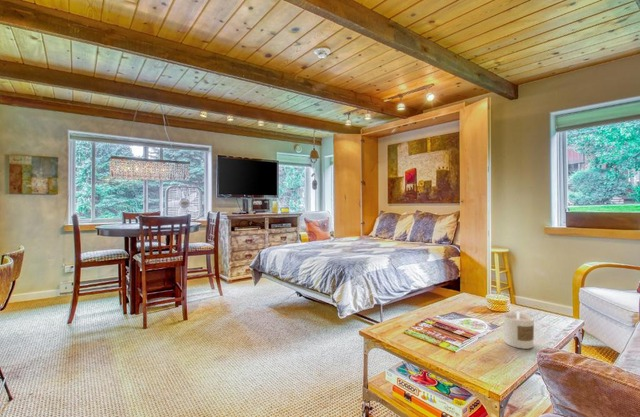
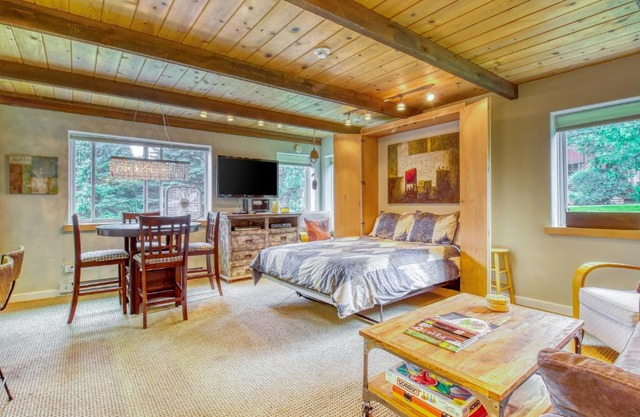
- candle (518, 327)
